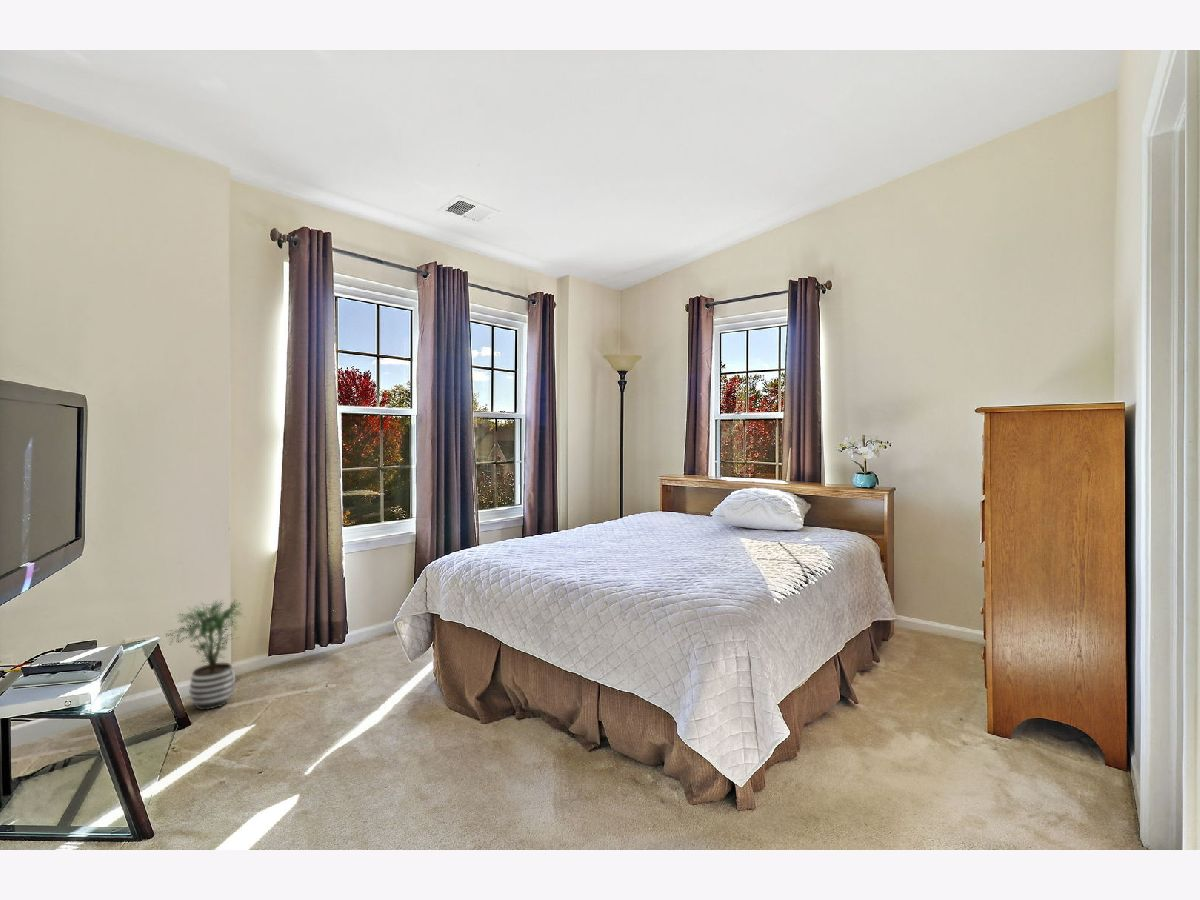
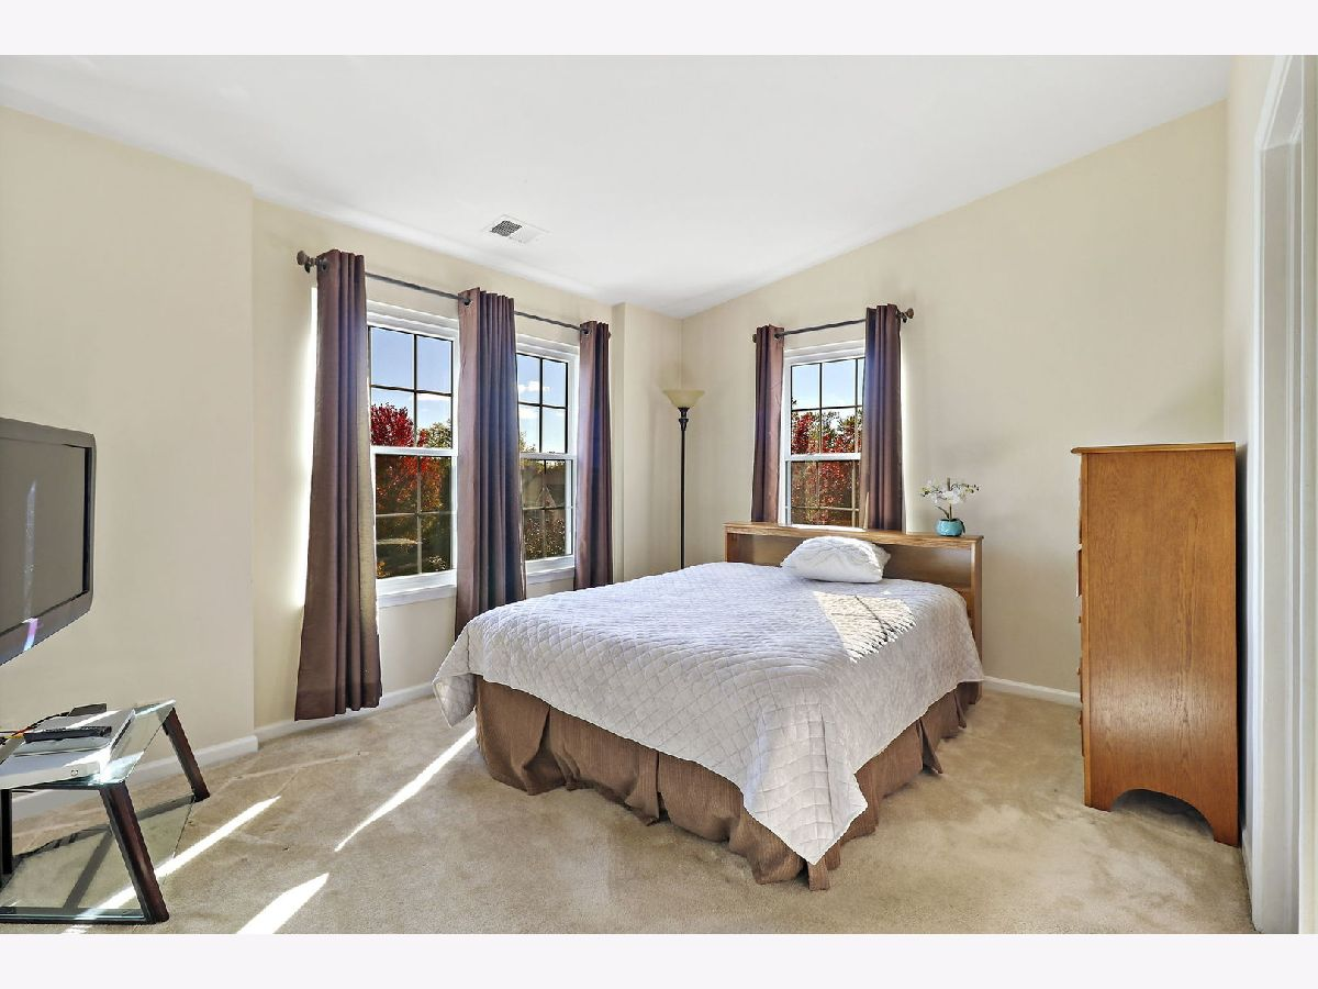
- potted plant (209, 653)
